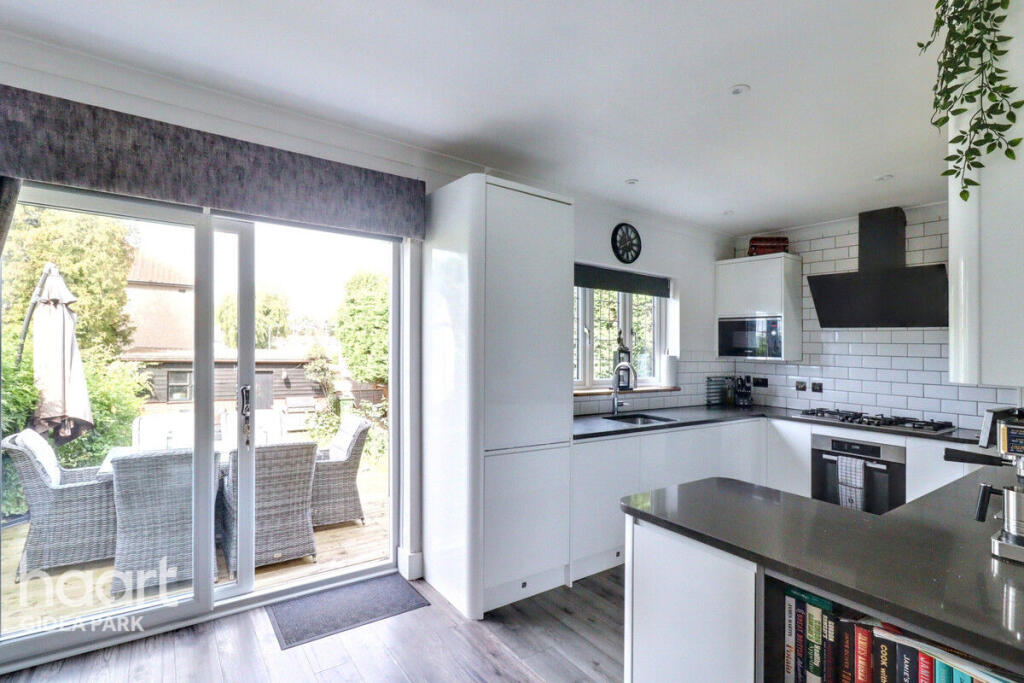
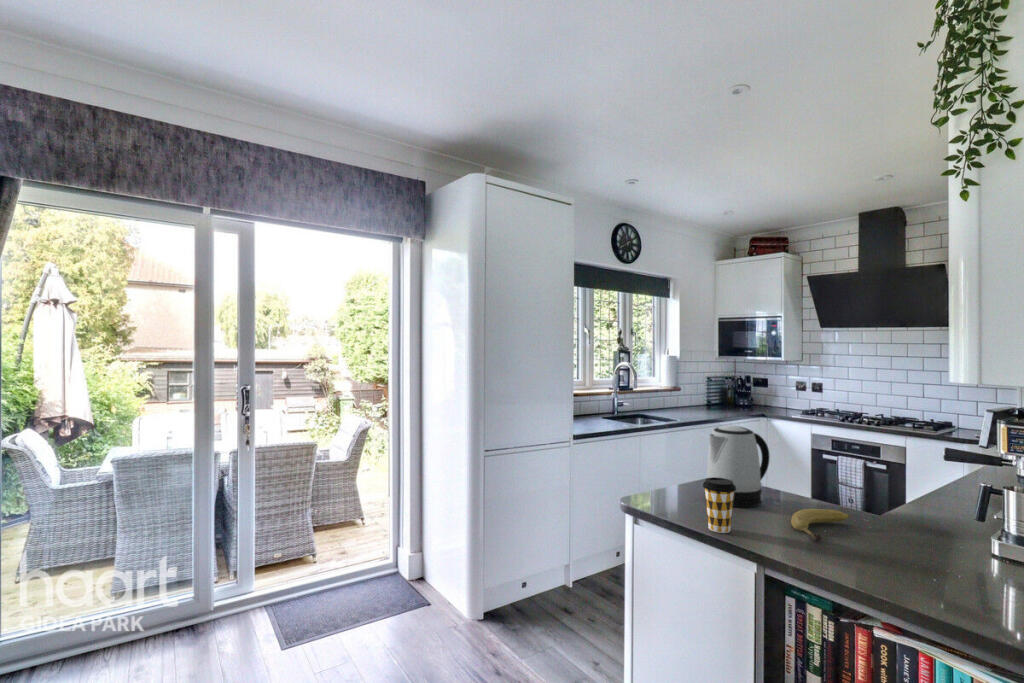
+ coffee cup (719, 504)
+ fruit (825, 521)
+ kettle (739, 462)
